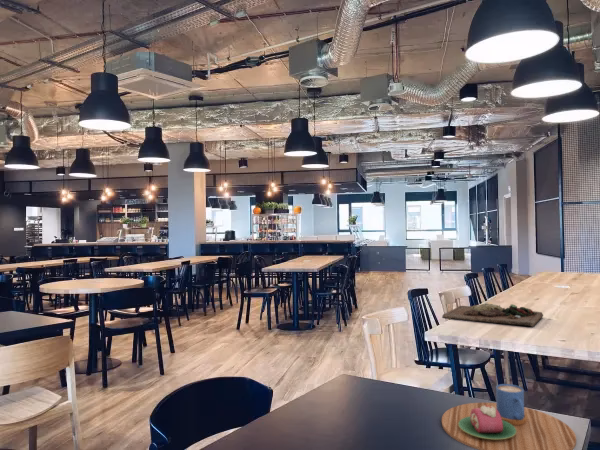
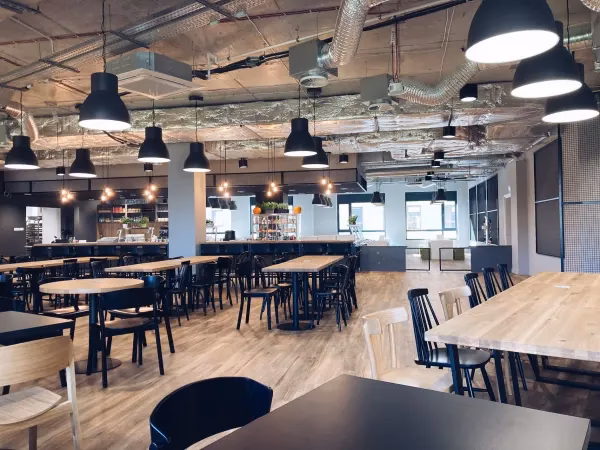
- mug (504, 394)
- cutting board (492, 310)
